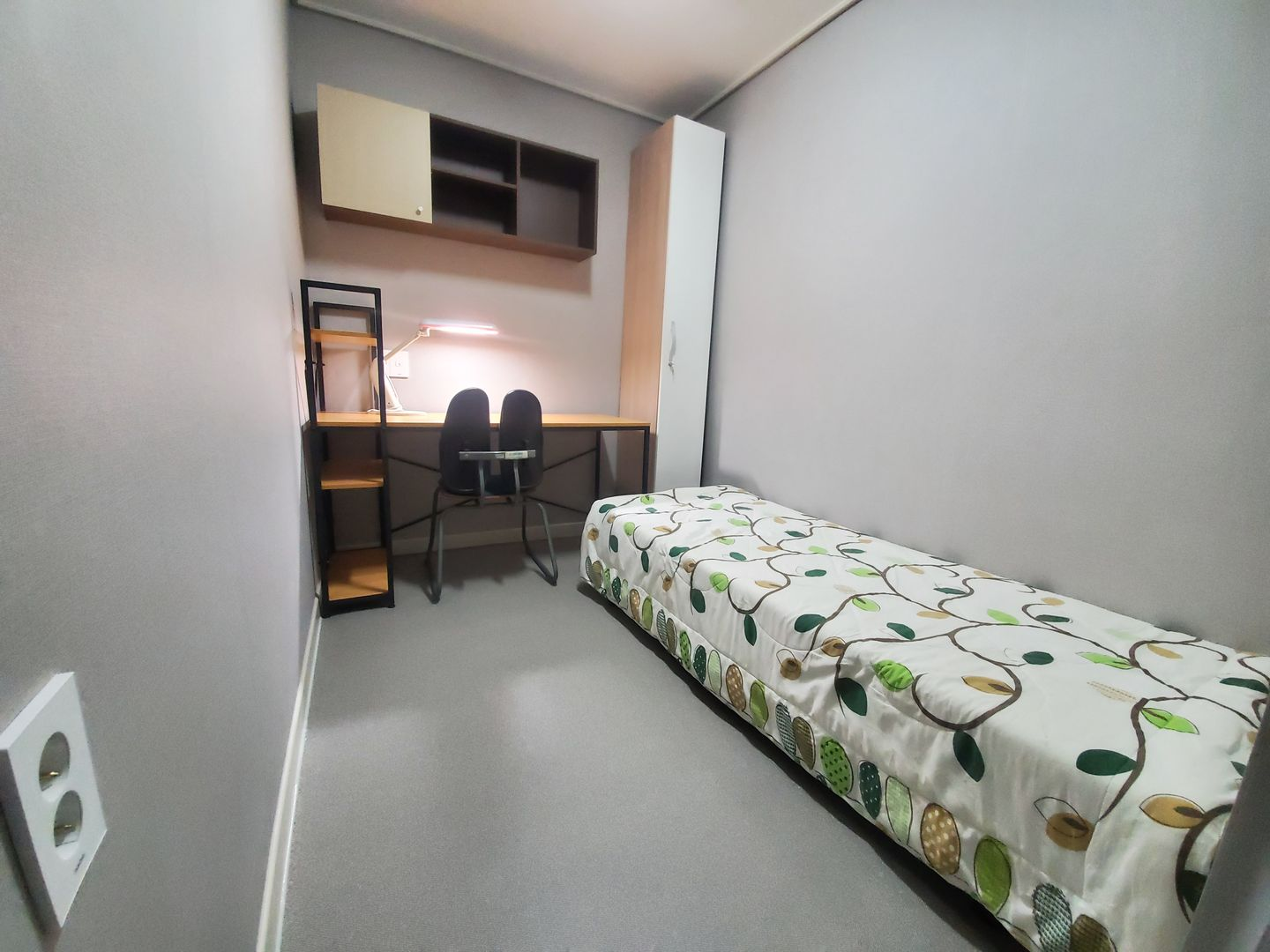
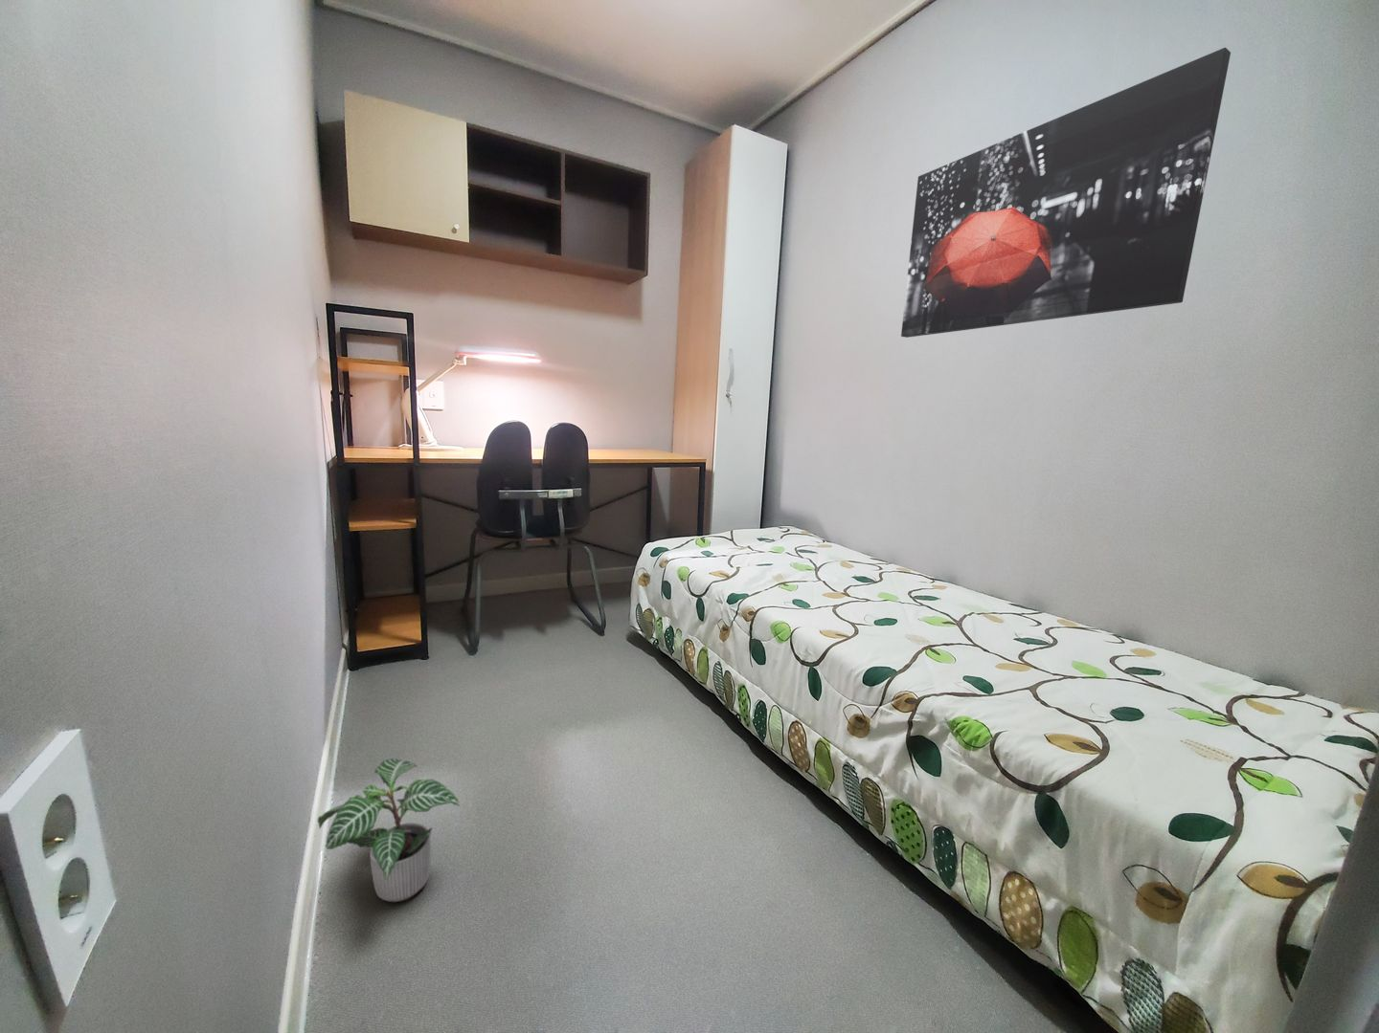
+ potted plant (391, 832)
+ wall art (1026, 228)
